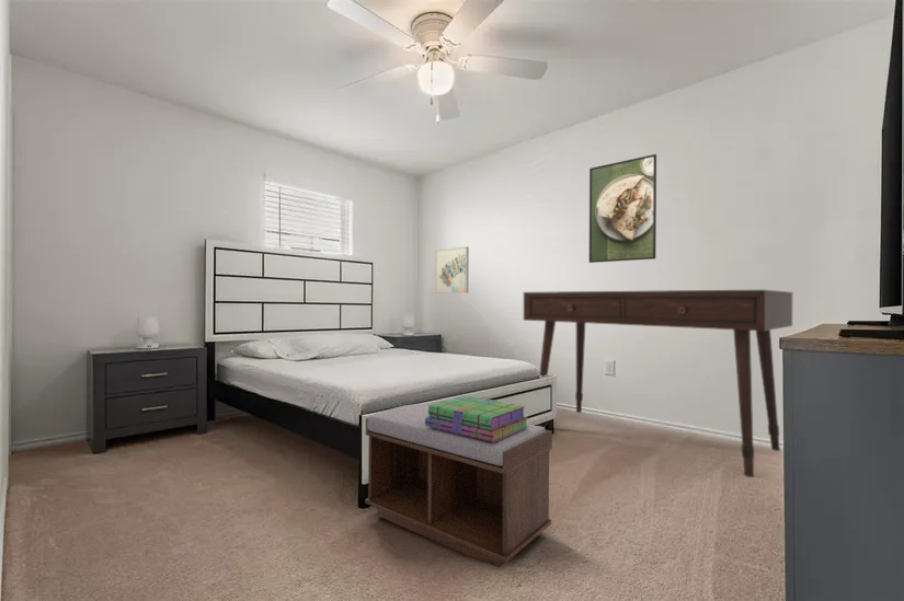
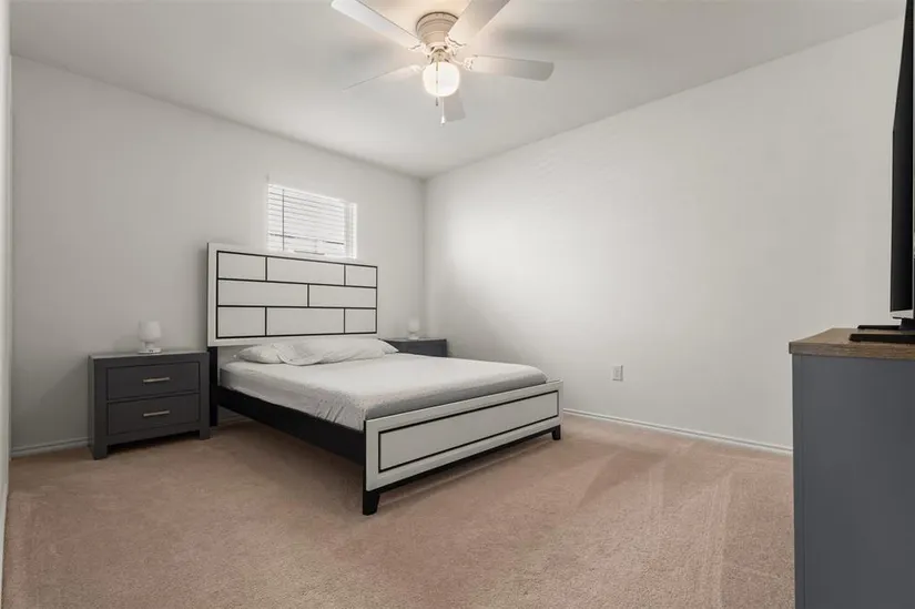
- stack of books (477, 415)
- wall art (450, 270)
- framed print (620, 211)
- bench (453, 472)
- desk (644, 325)
